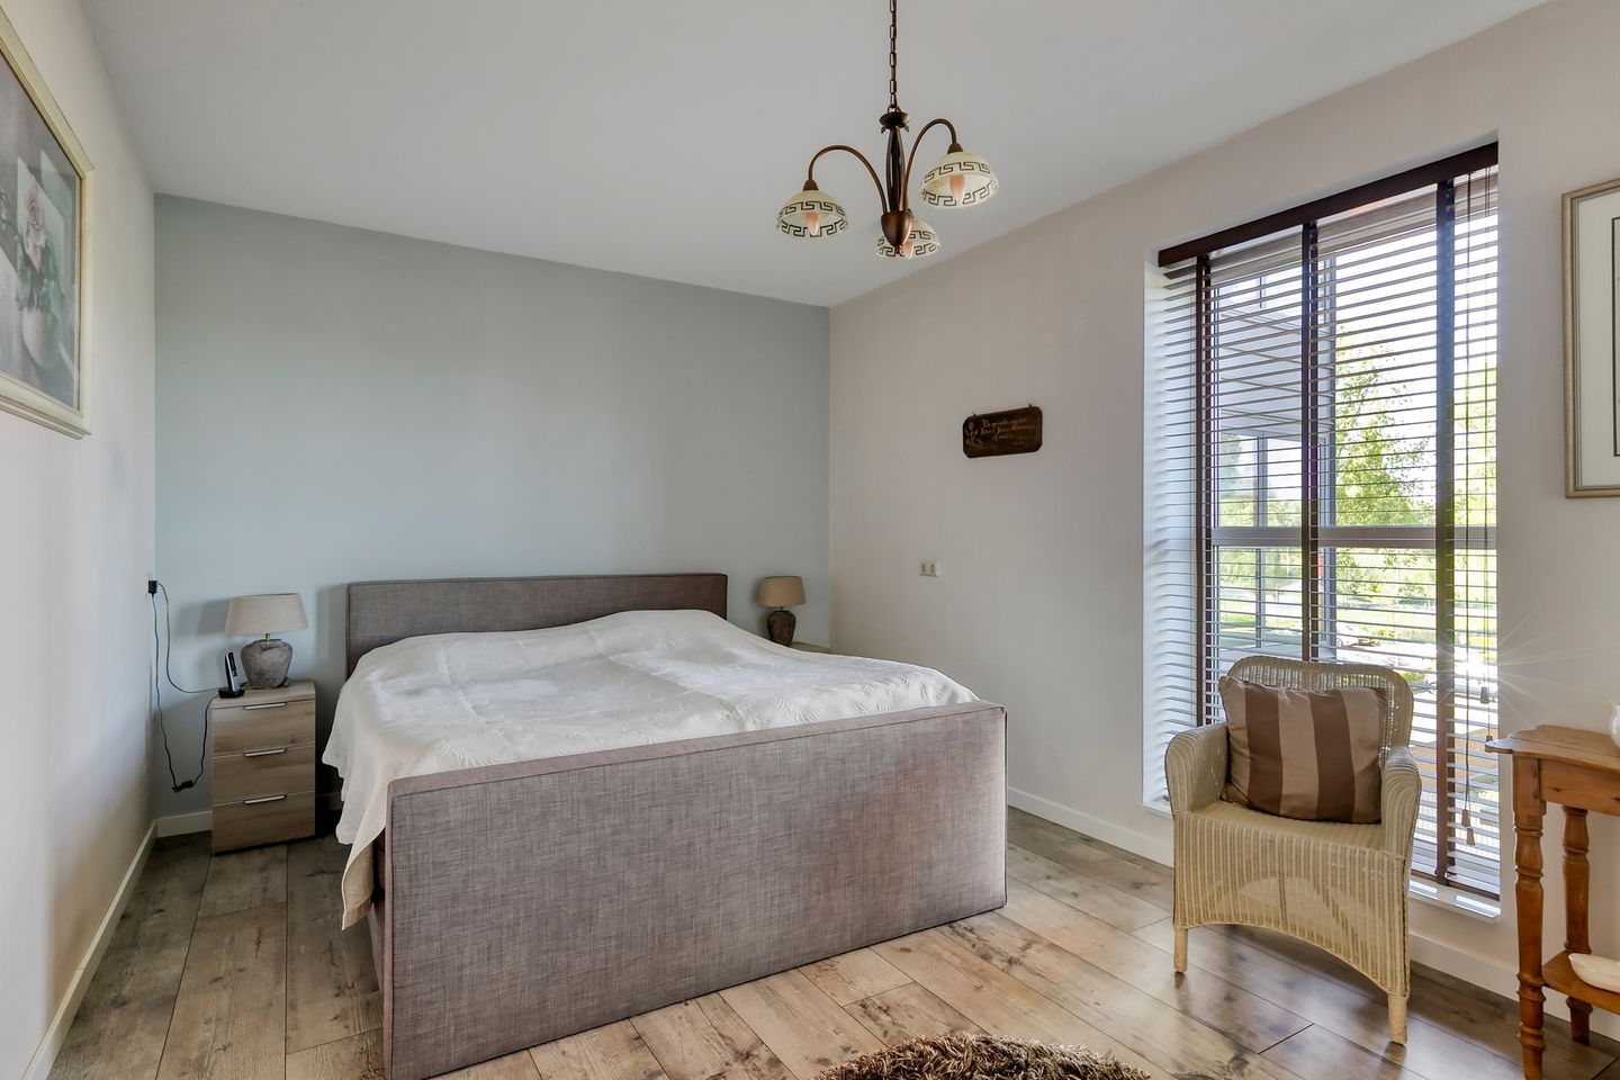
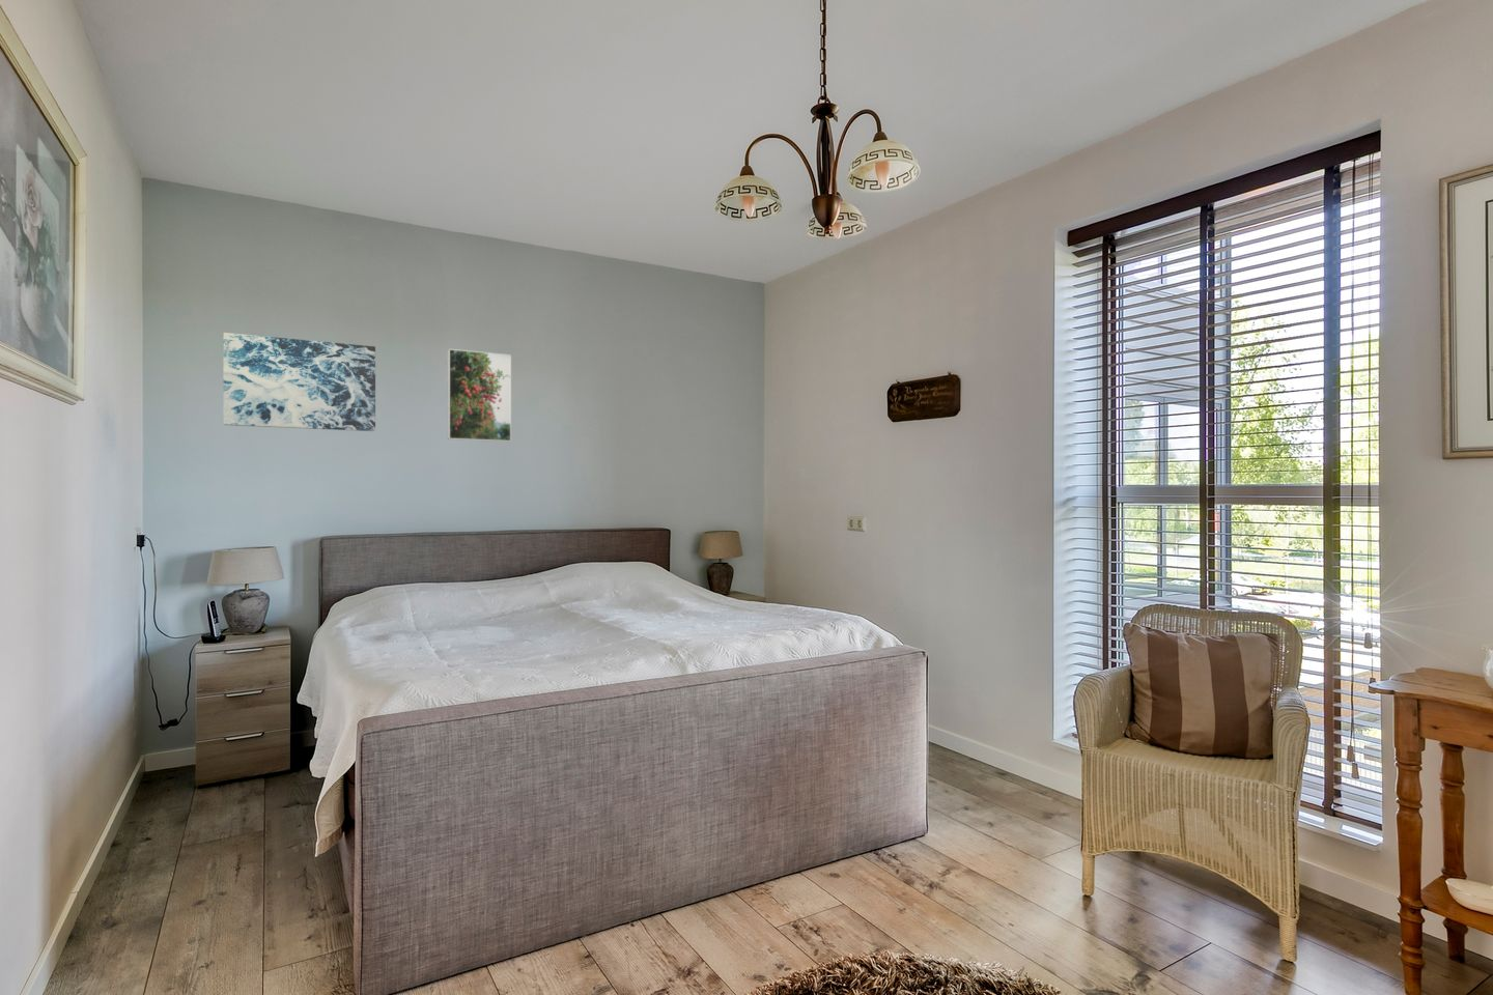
+ wall art (302, 383)
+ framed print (479, 396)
